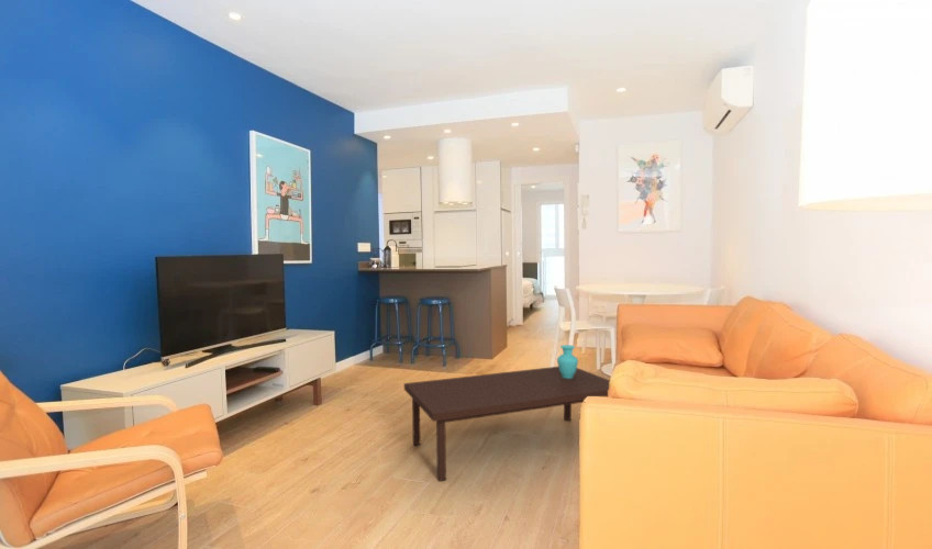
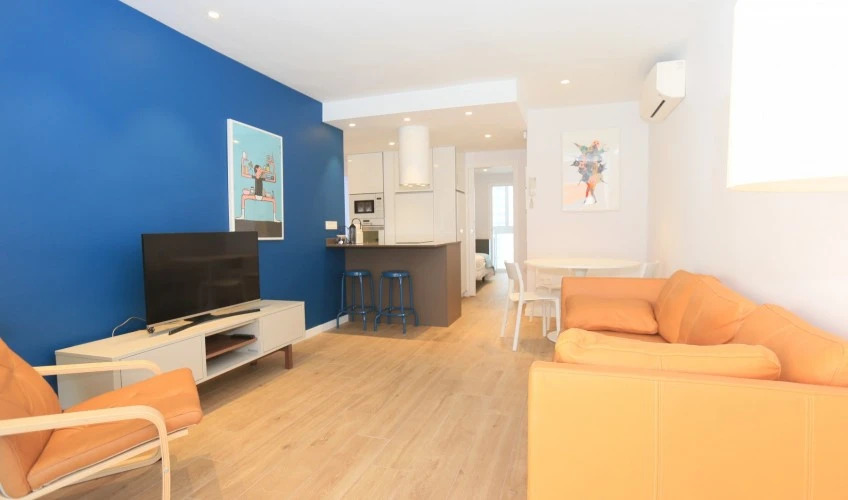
- coffee table (509, 395)
